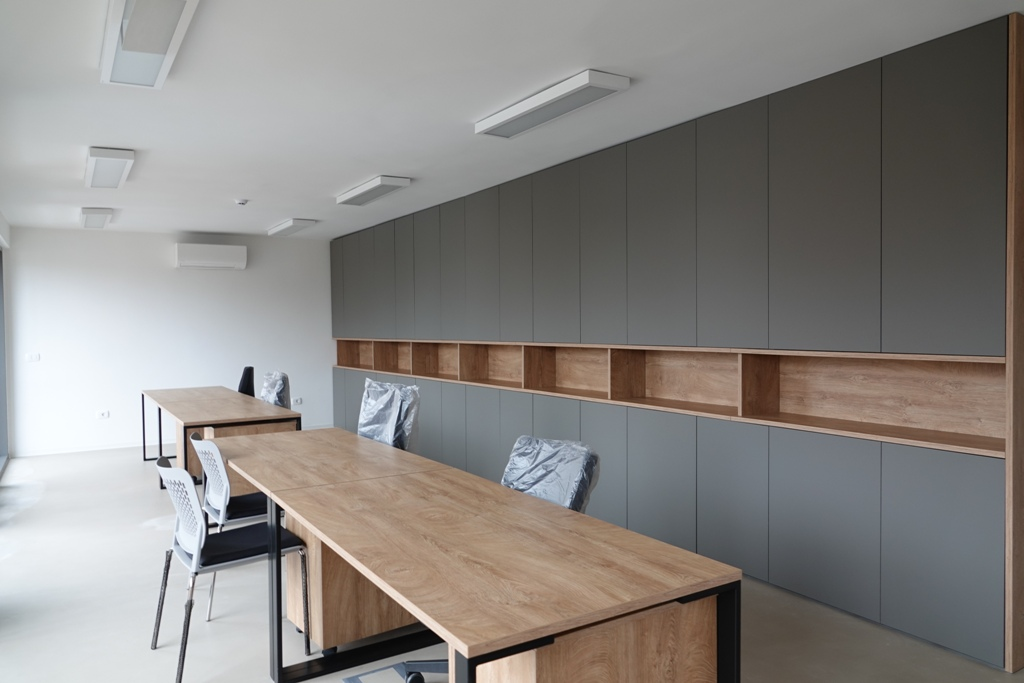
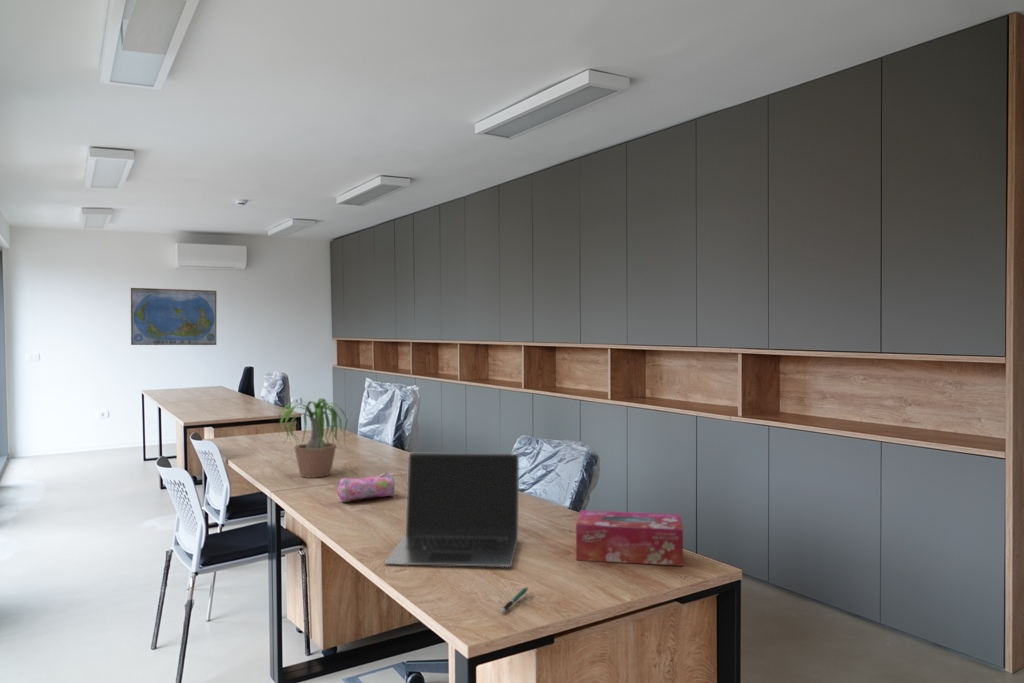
+ pencil case (367, 486)
+ tissue box (629, 536)
+ potted plant (311, 436)
+ laptop (456, 505)
+ world map (175, 317)
+ pen (514, 599)
